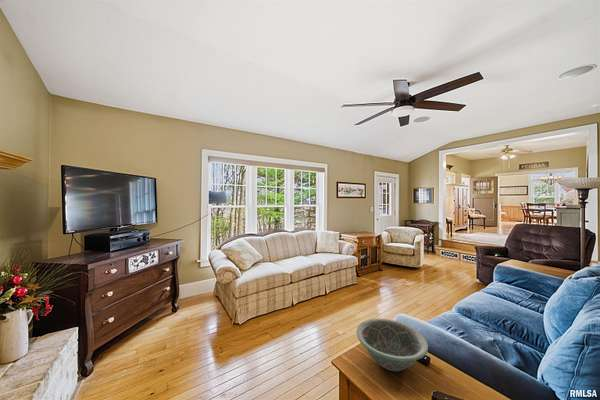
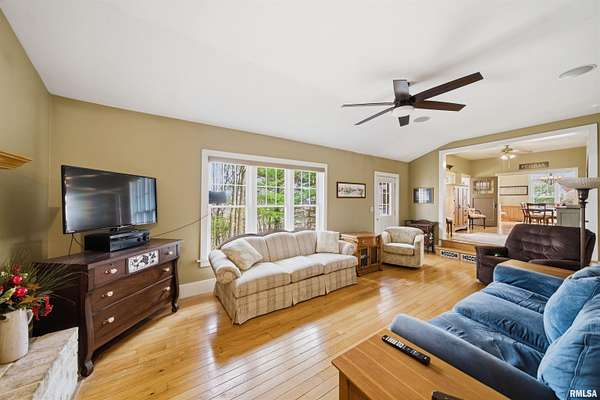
- decorative bowl (390, 348)
